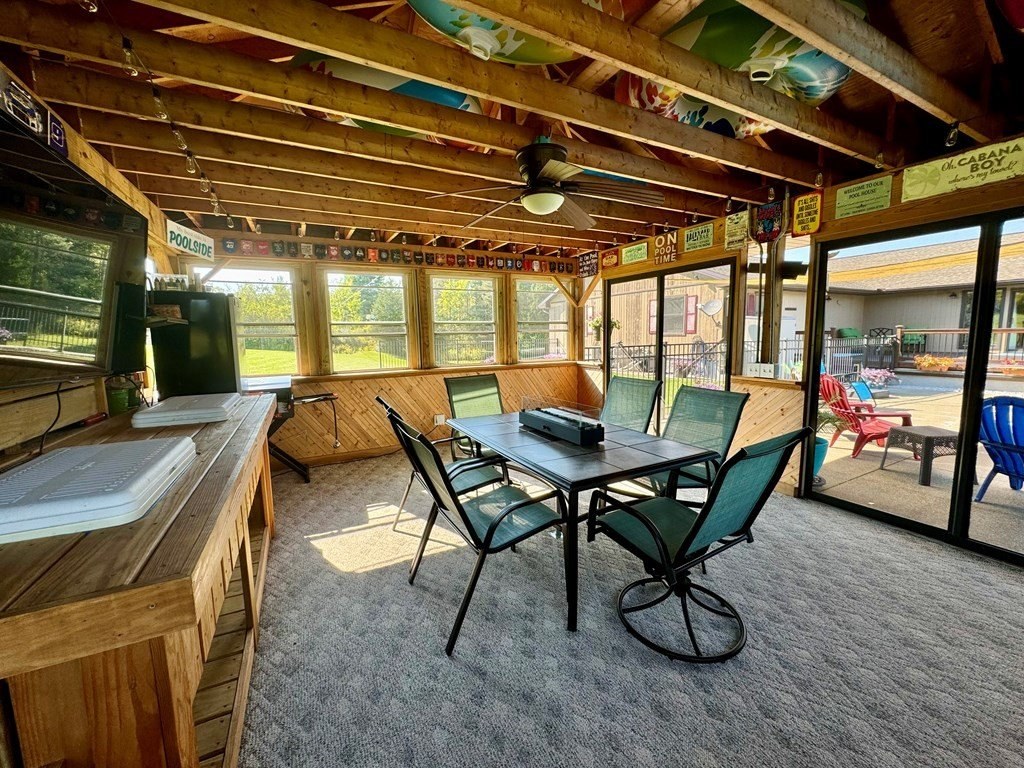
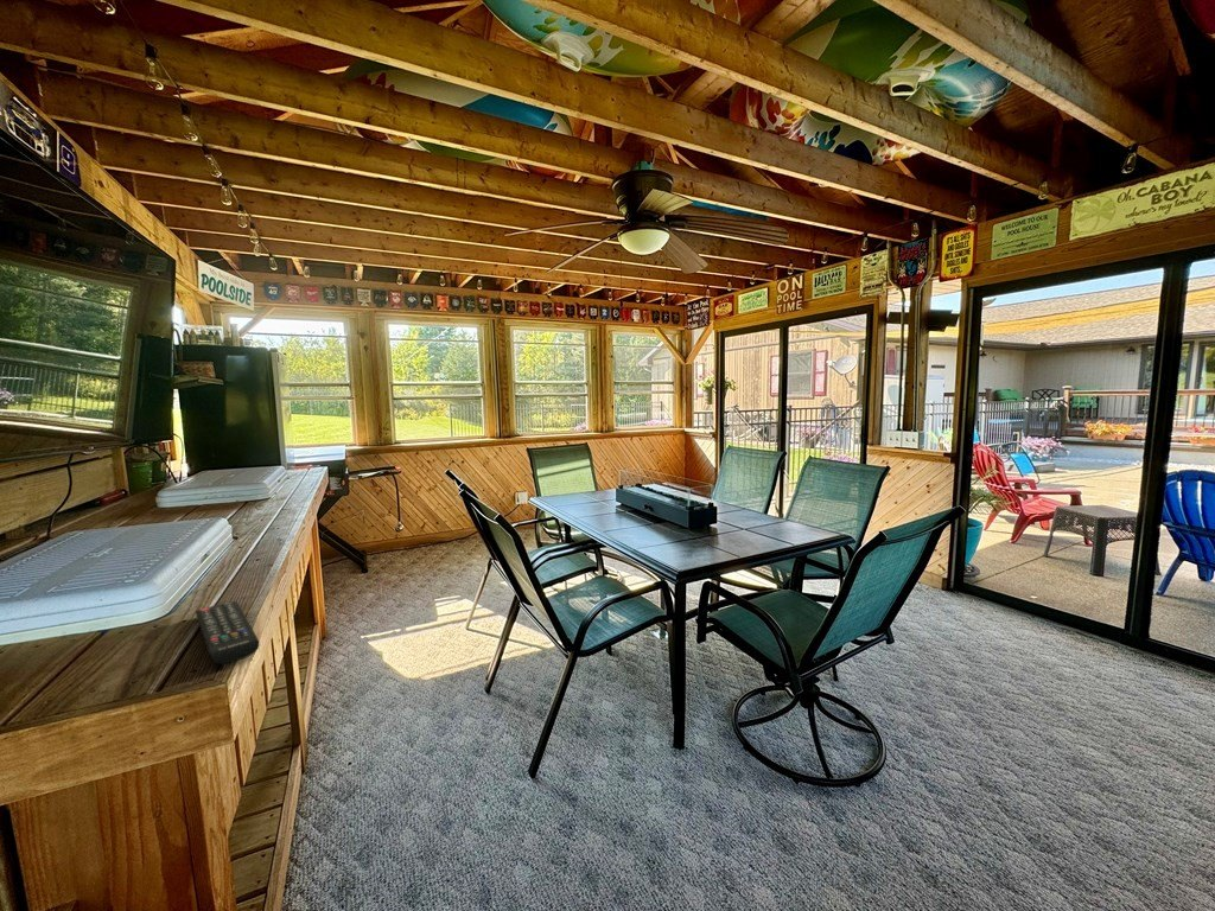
+ remote control (224, 629)
